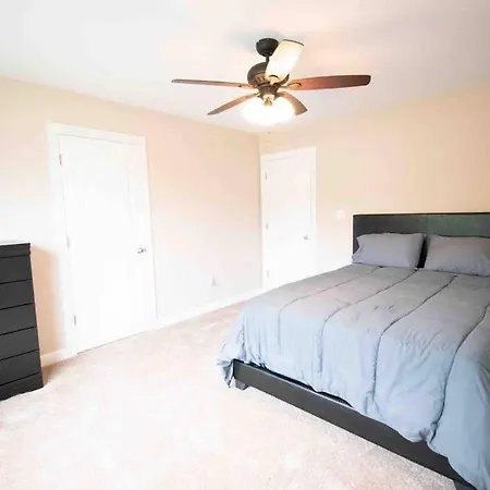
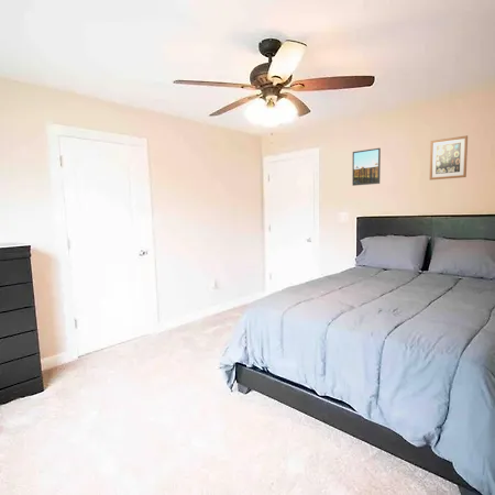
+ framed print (365, 167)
+ wall art (448, 158)
